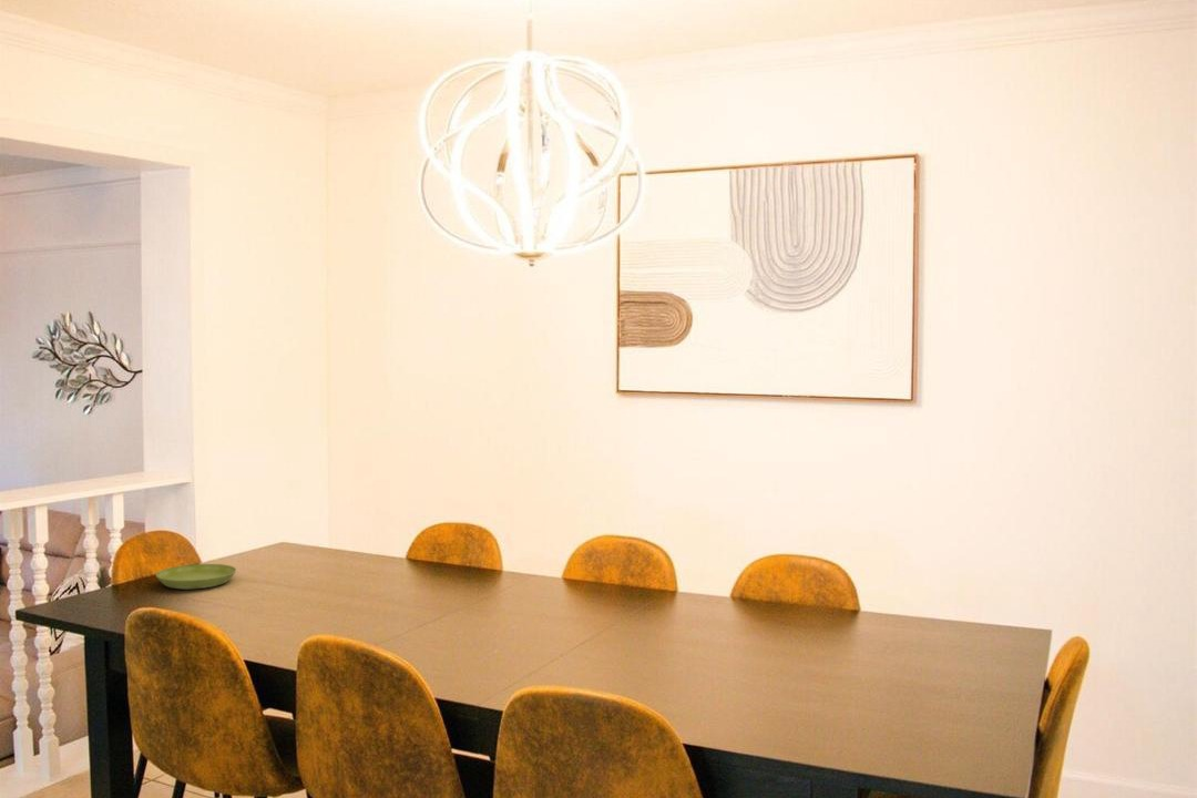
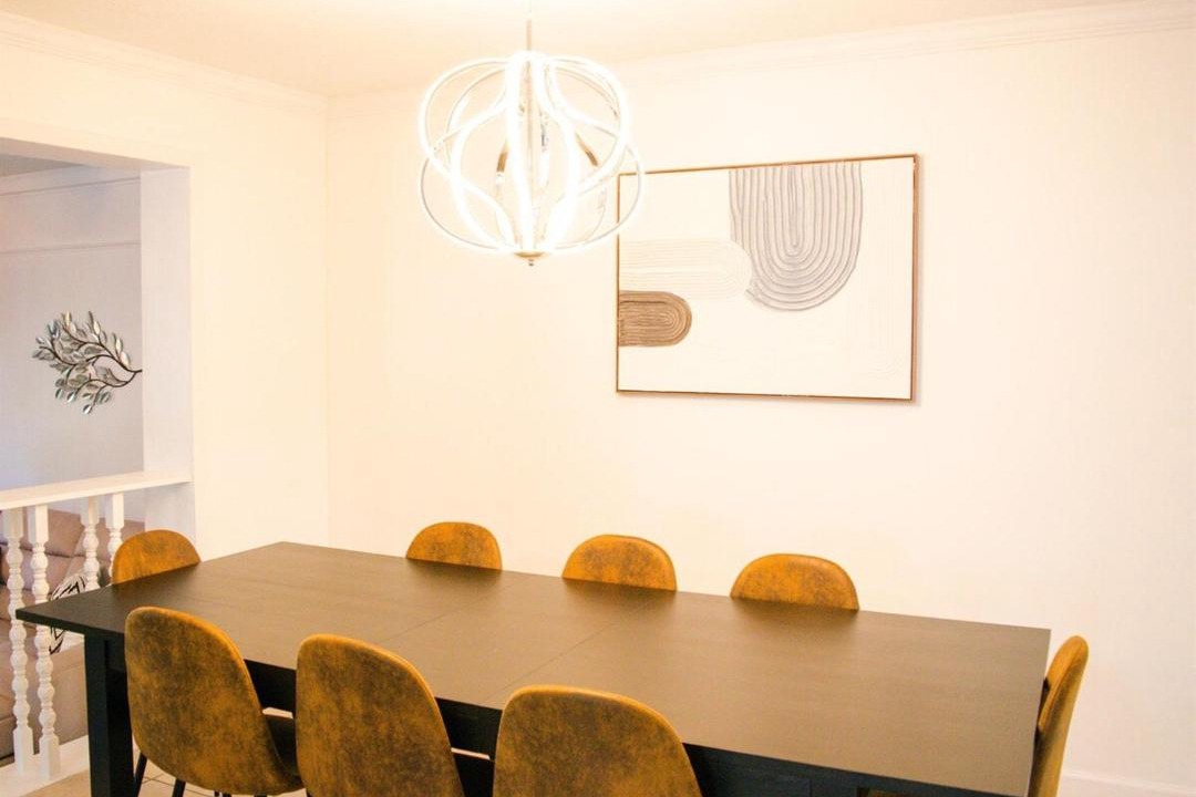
- saucer (196, 576)
